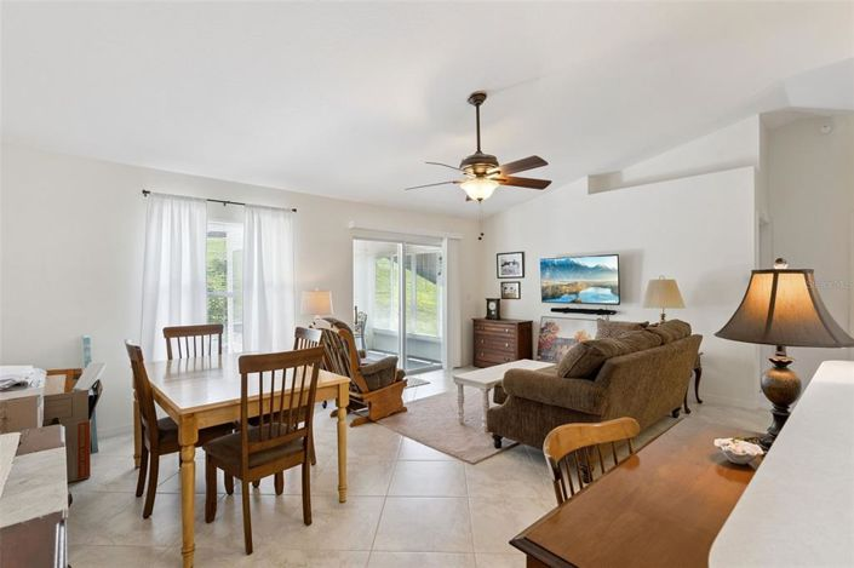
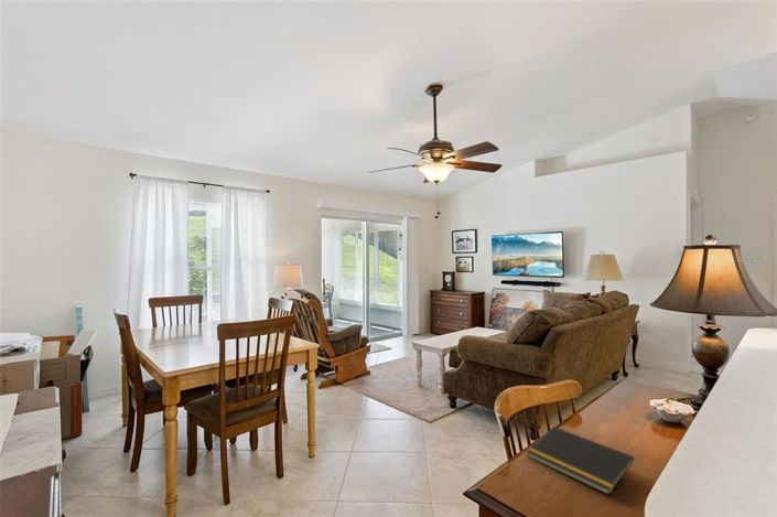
+ notepad (578, 455)
